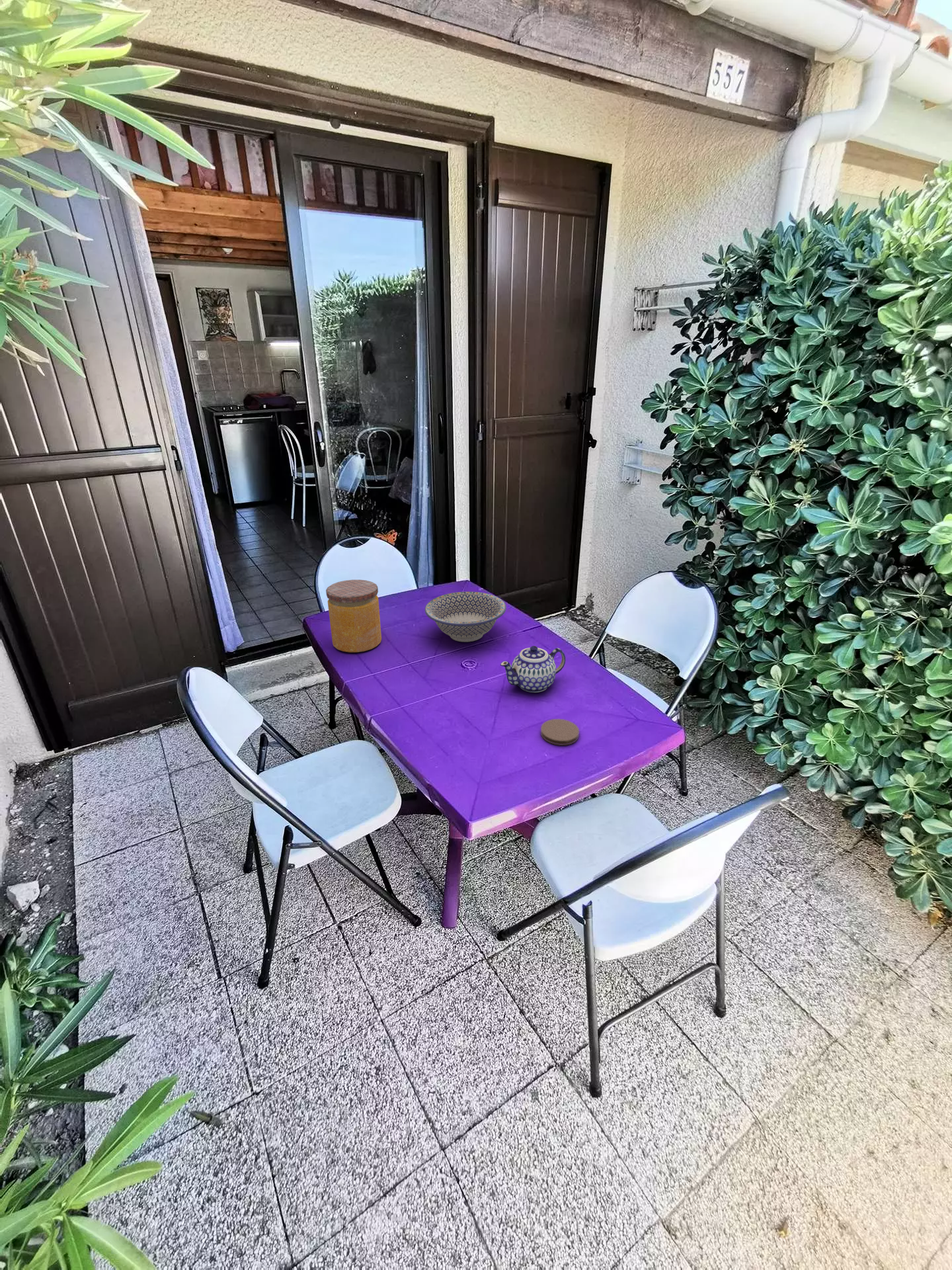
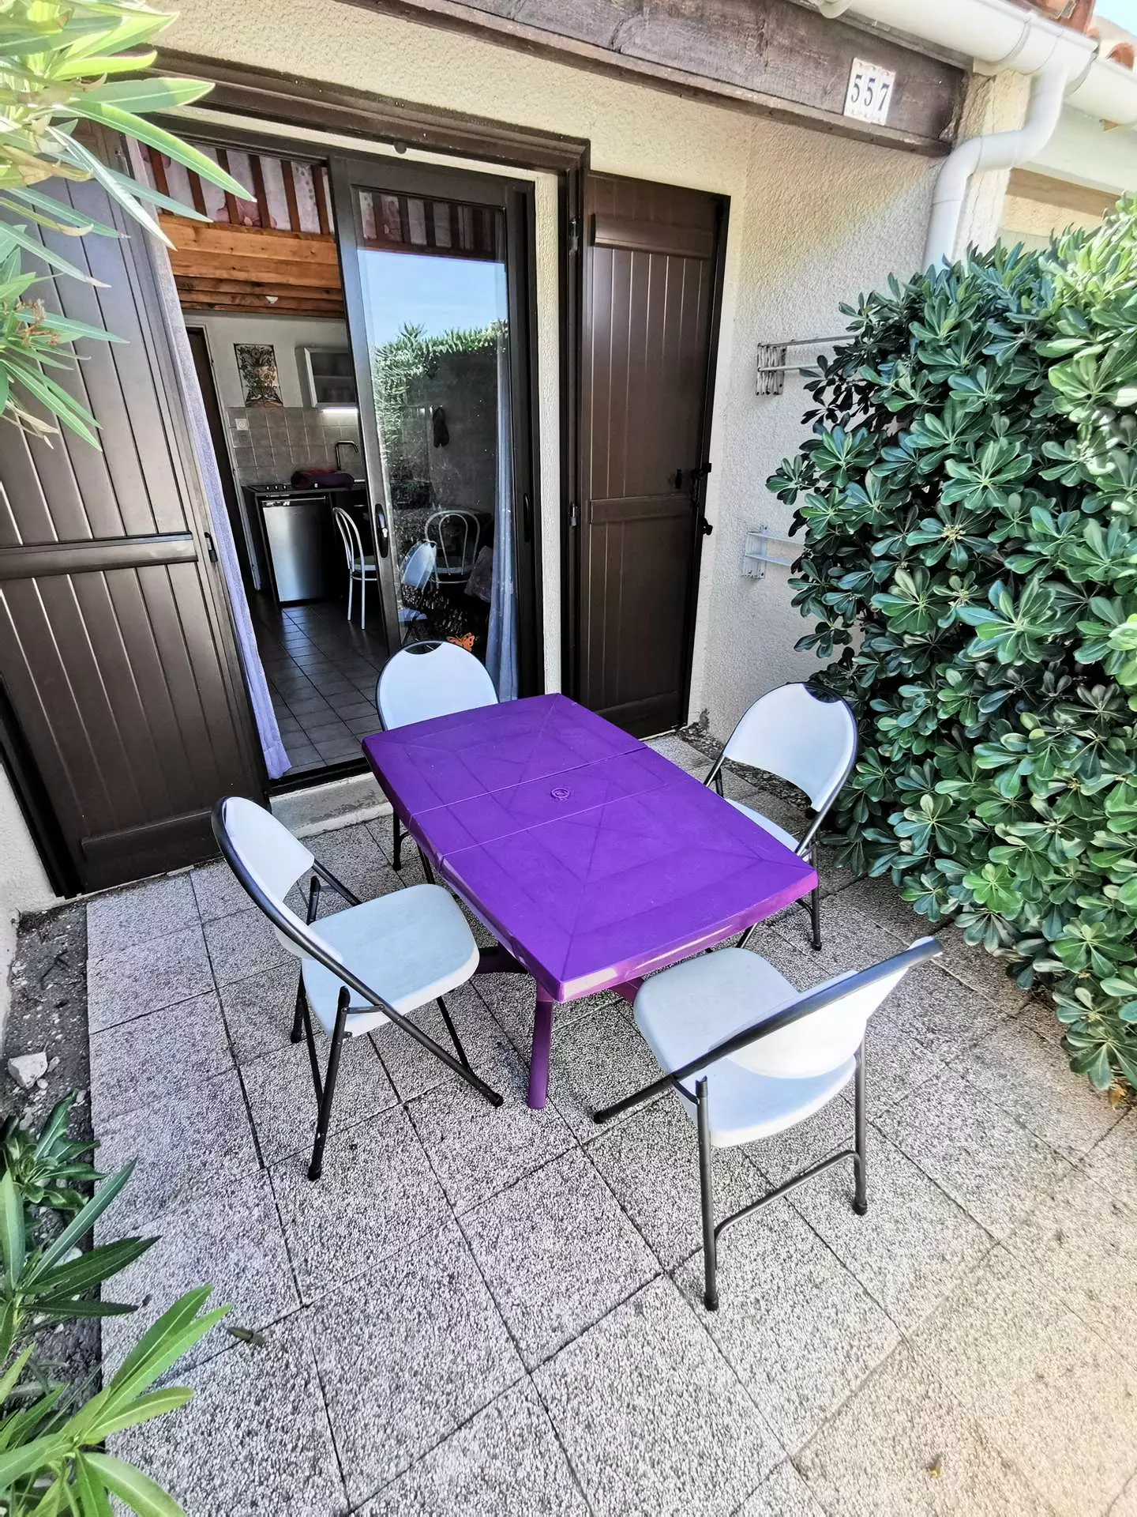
- teapot (533, 666)
- jar (354, 615)
- bowl (465, 620)
- coaster (559, 732)
